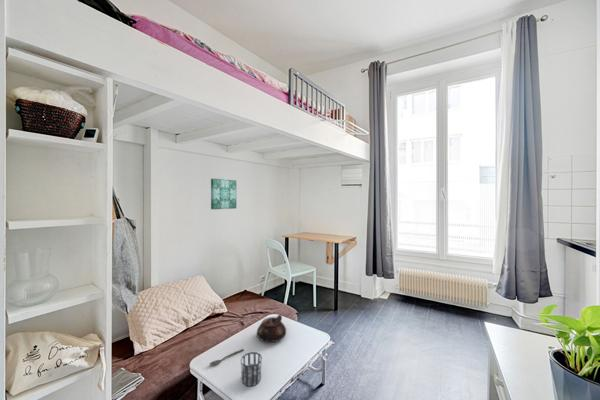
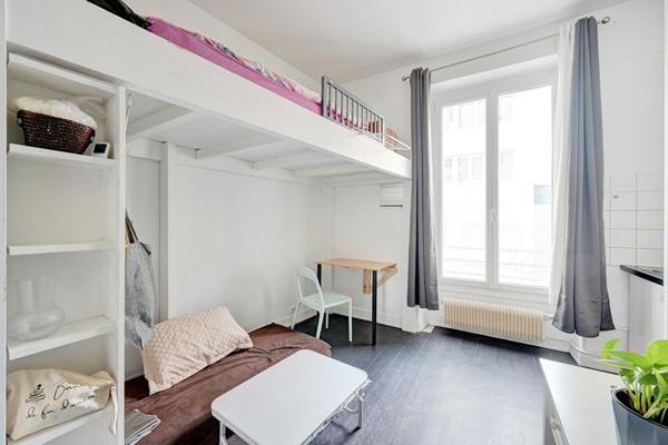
- cup (251, 368)
- wall art (224, 194)
- teapot (272, 327)
- spoon (227, 356)
